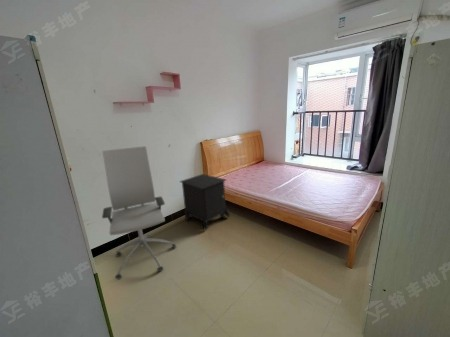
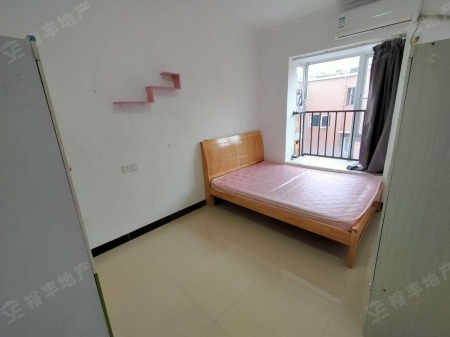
- nightstand (204, 199)
- office chair (135, 208)
